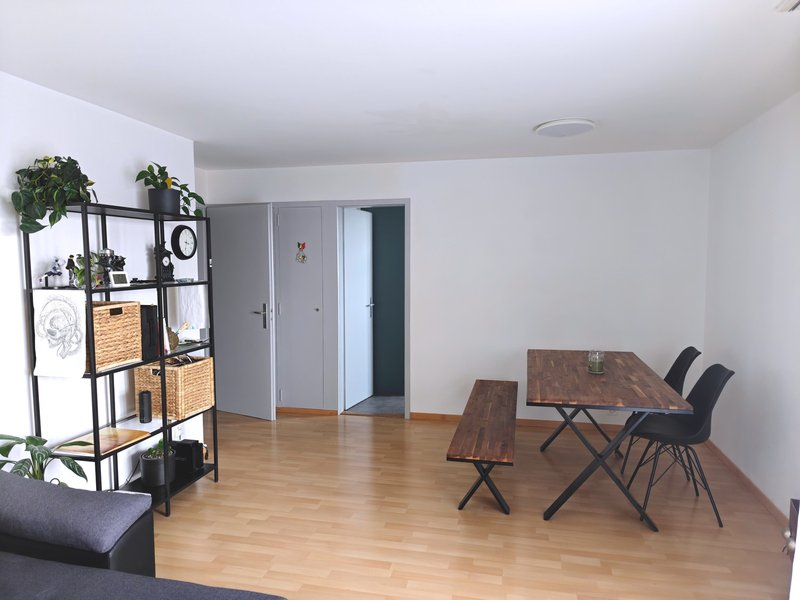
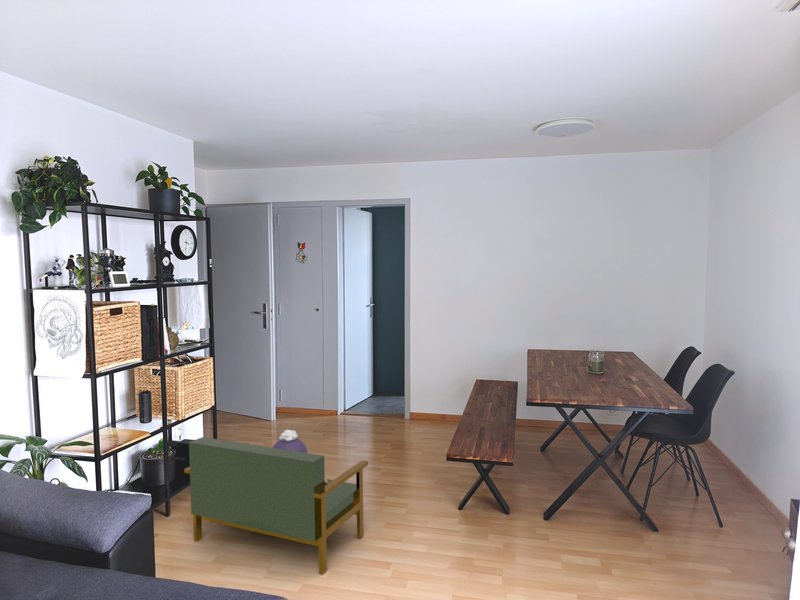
+ plush toy (290, 450)
+ loveseat (278, 488)
